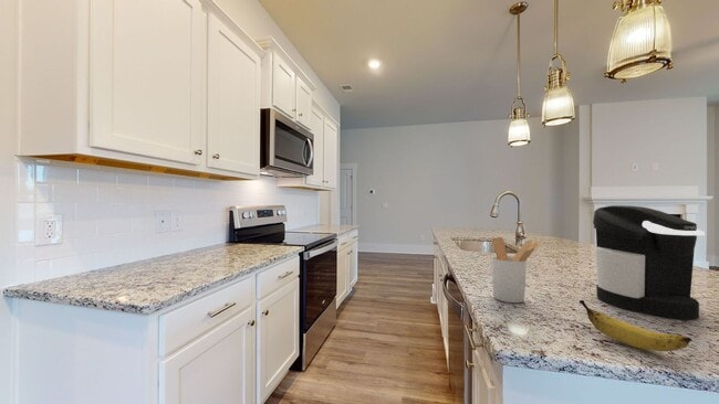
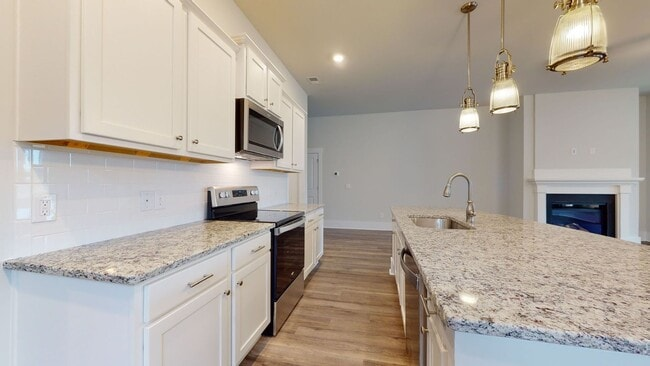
- coffee maker (646, 255)
- utensil holder (515, 268)
- banana (627, 328)
